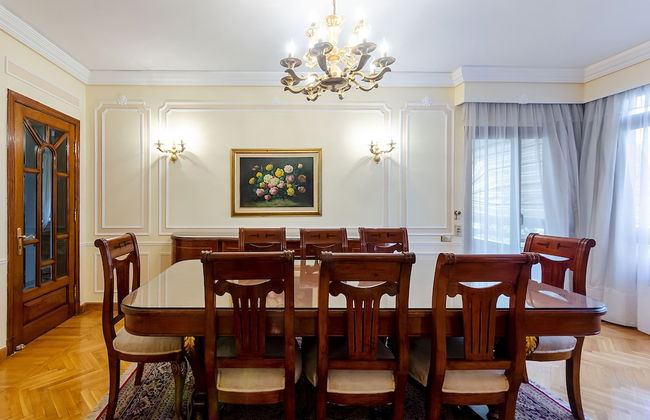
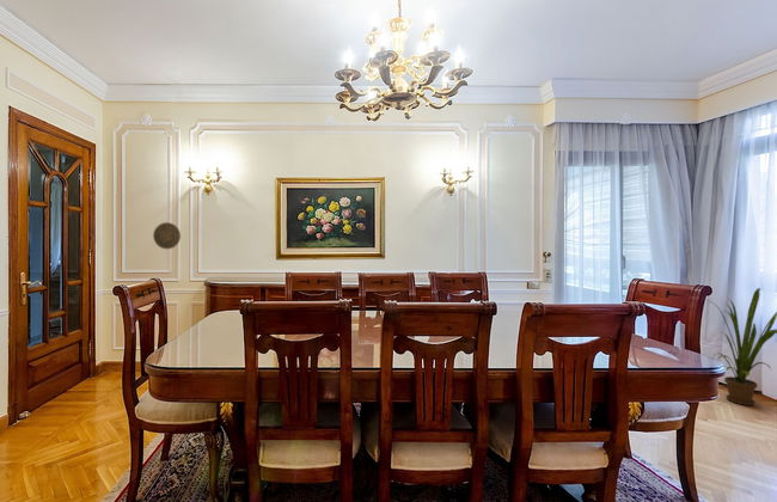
+ house plant (740, 344)
+ decorative plate (166, 235)
